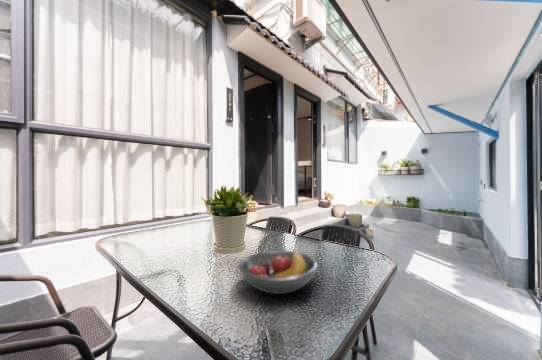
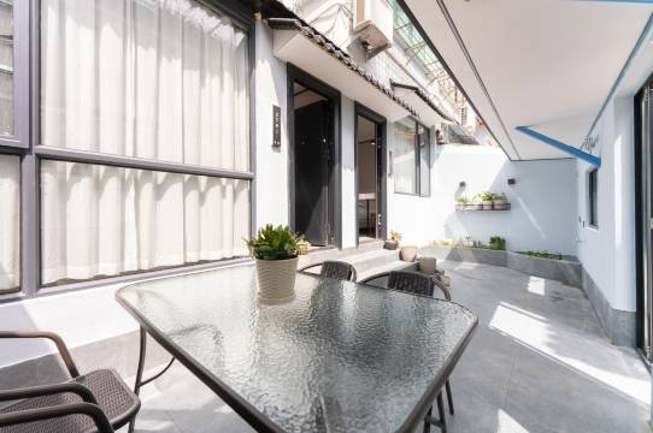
- fruit bowl (278, 270)
